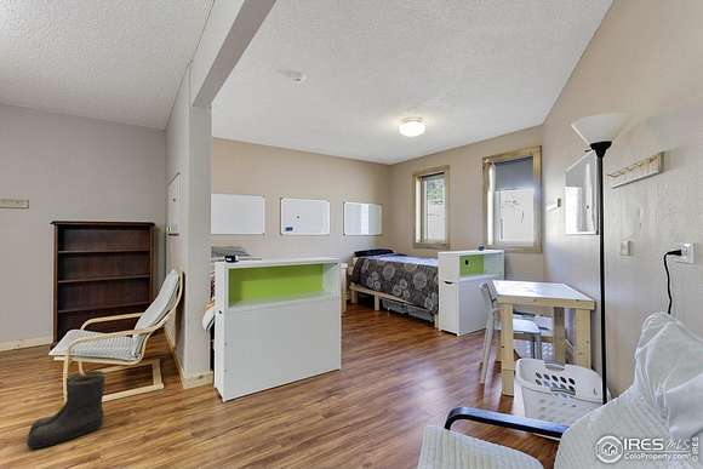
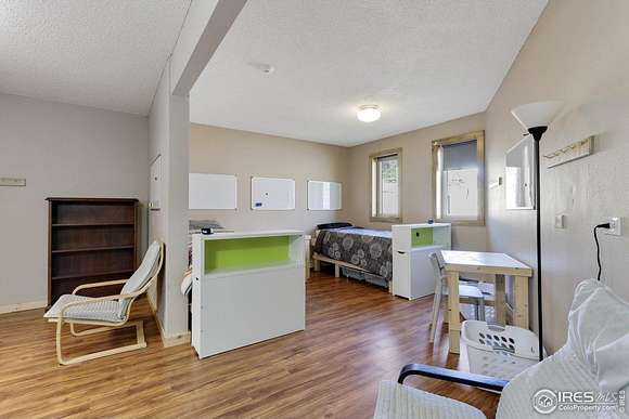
- boots (67, 405)
